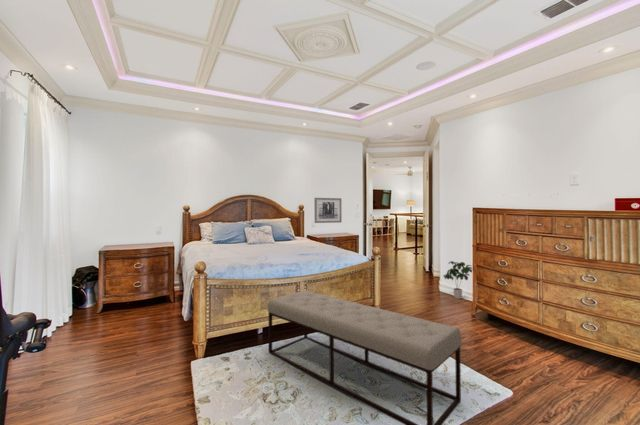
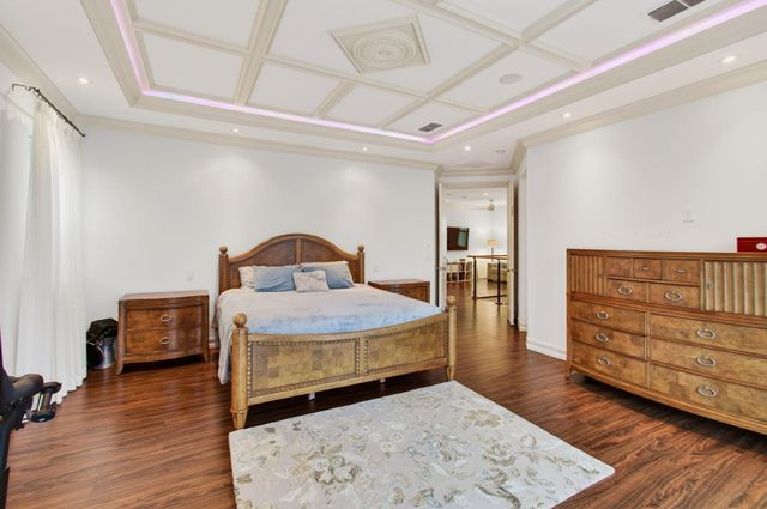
- bench (350, 342)
- potted plant (457, 278)
- wall art (328, 210)
